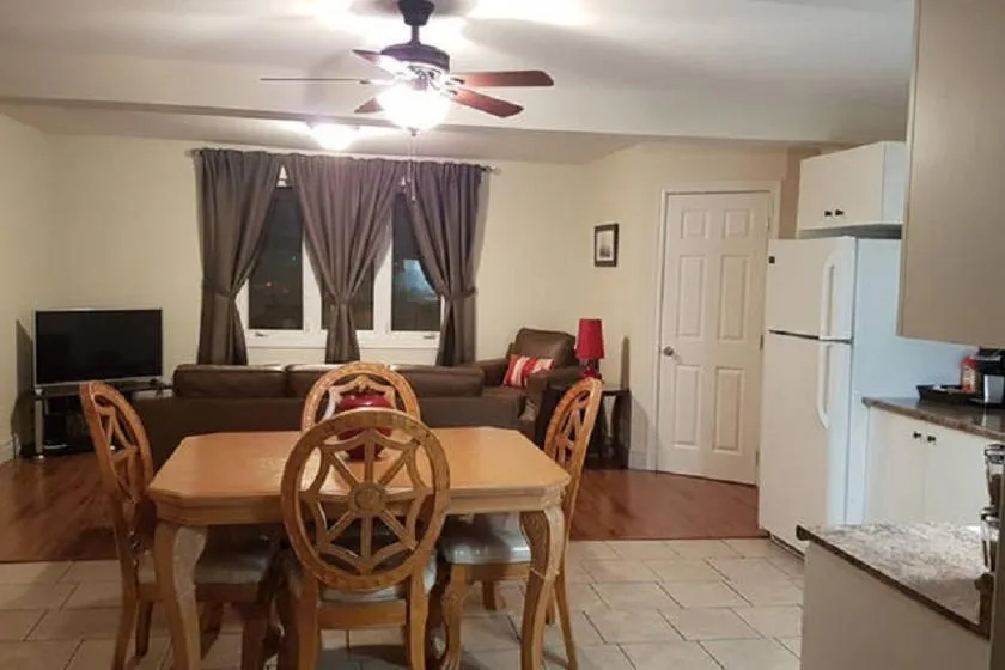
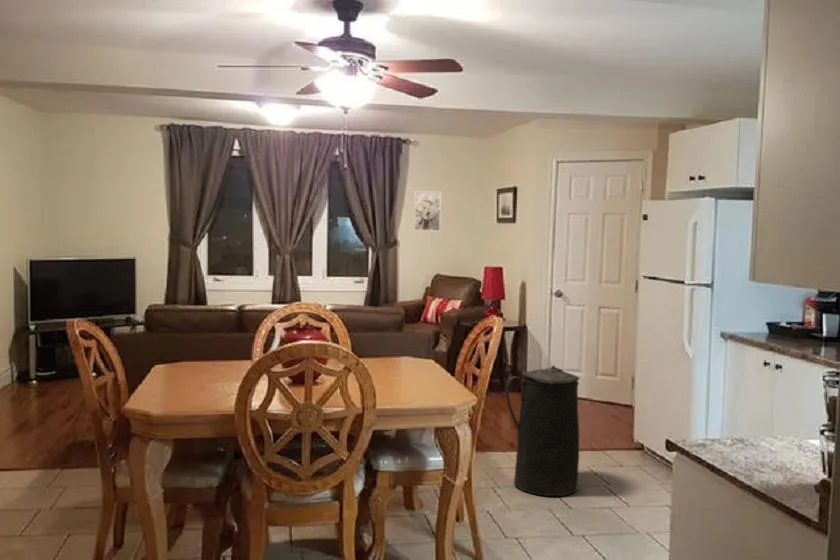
+ wall art (427, 211)
+ trash can (543, 426)
